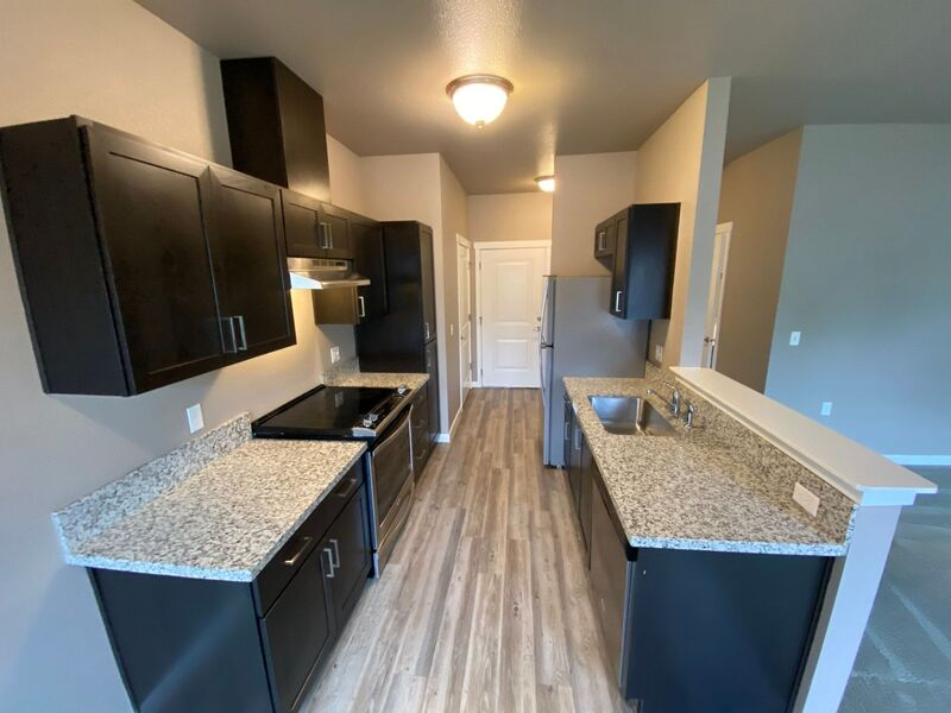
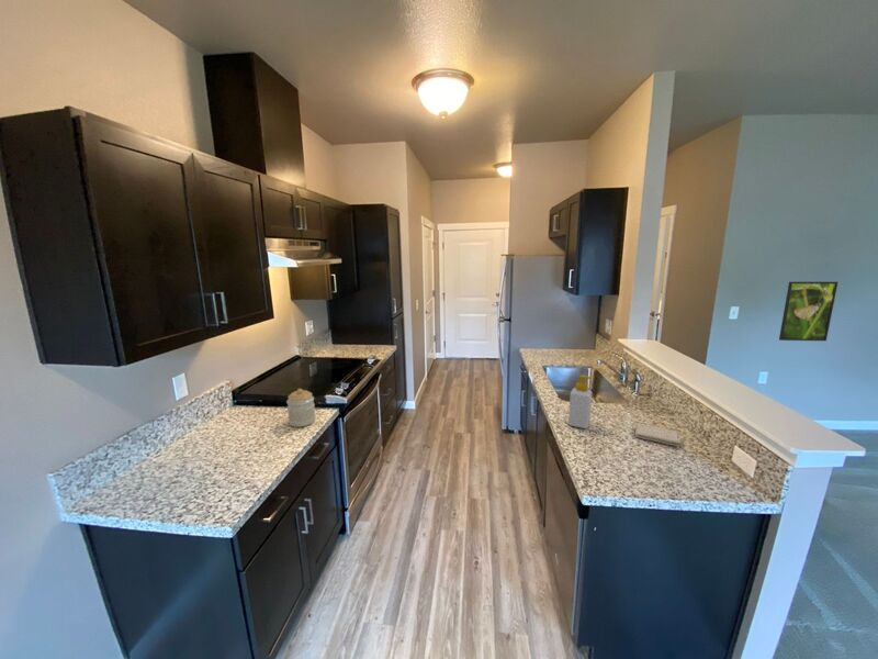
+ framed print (808, 311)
+ washcloth (656, 434)
+ jar (301, 405)
+ soap bottle (581, 400)
